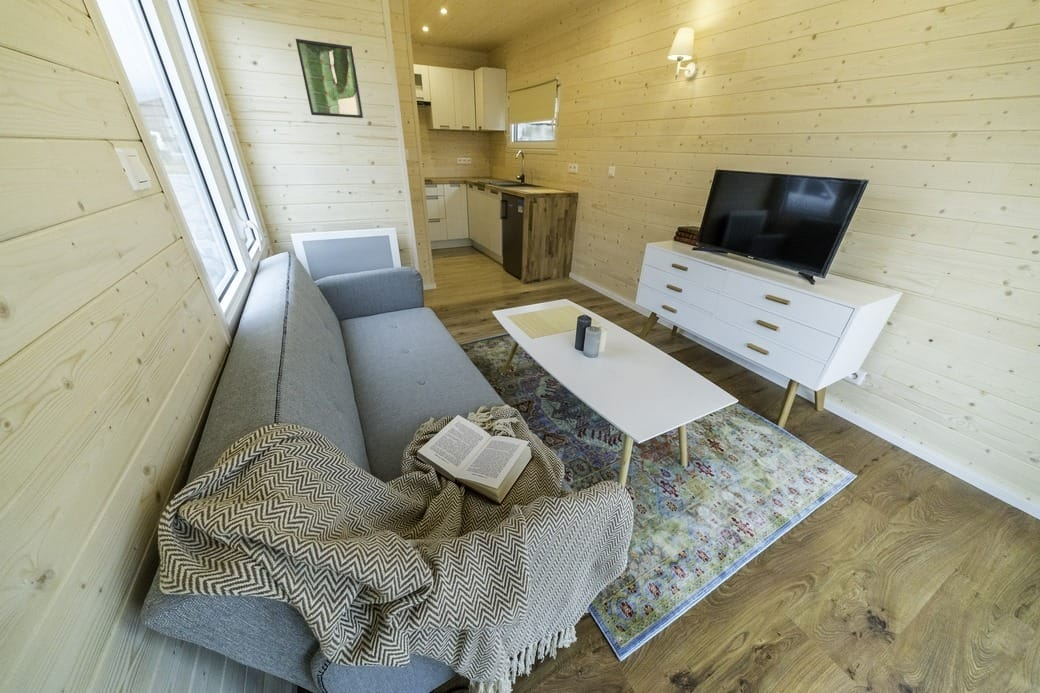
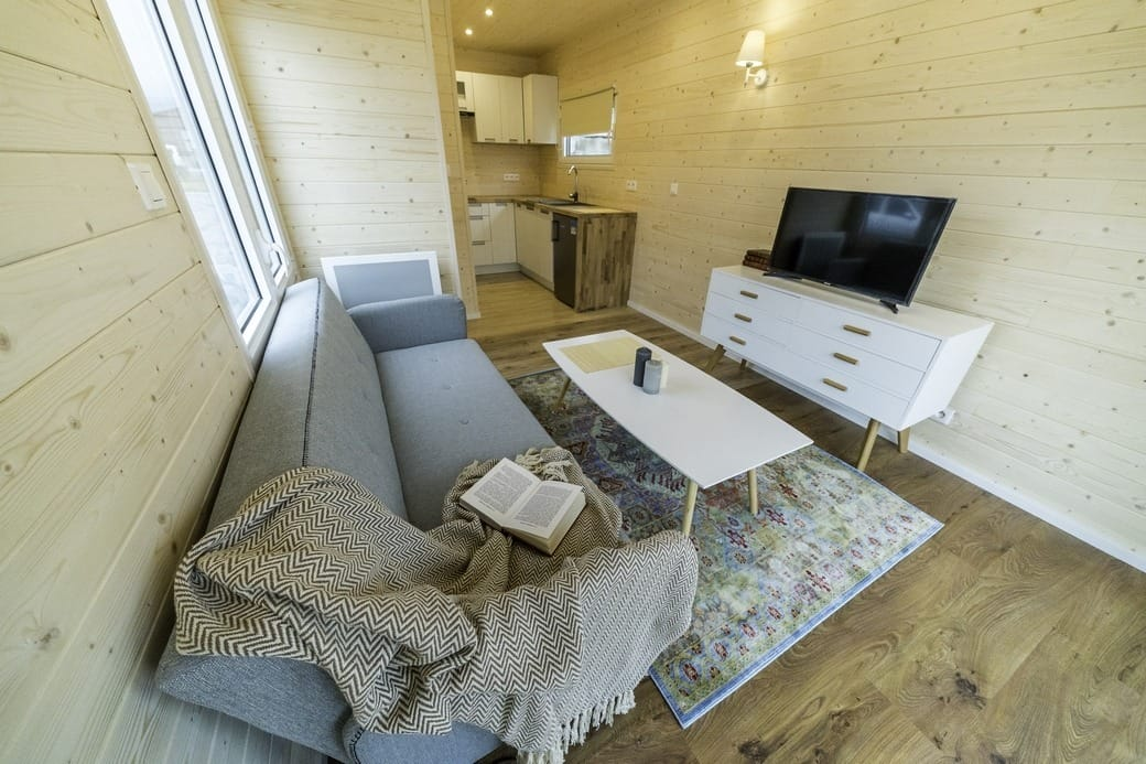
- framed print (331, 81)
